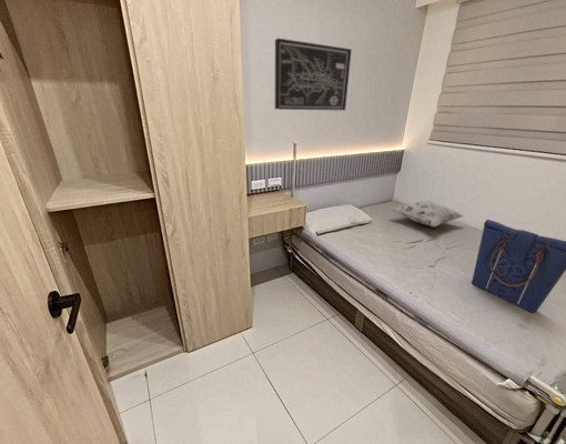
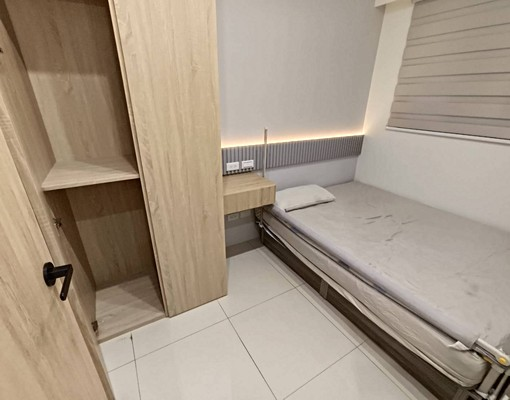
- wall art (313, 78)
- decorative pillow (426, 212)
- tote bag (514, 264)
